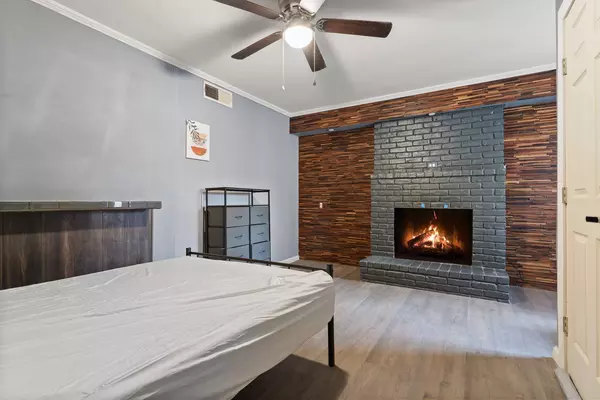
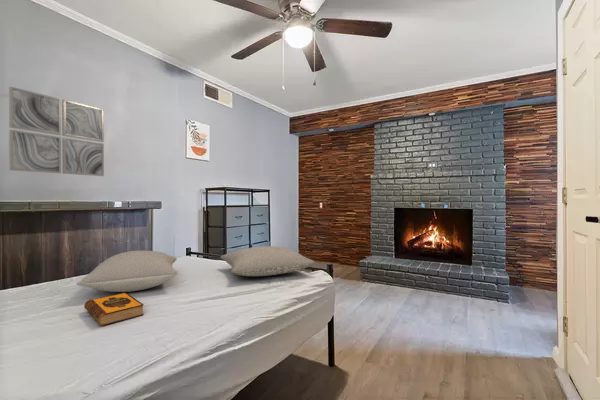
+ wall art (62, 135)
+ pillow (264, 259)
+ hardback book (113, 307)
+ pillow (135, 268)
